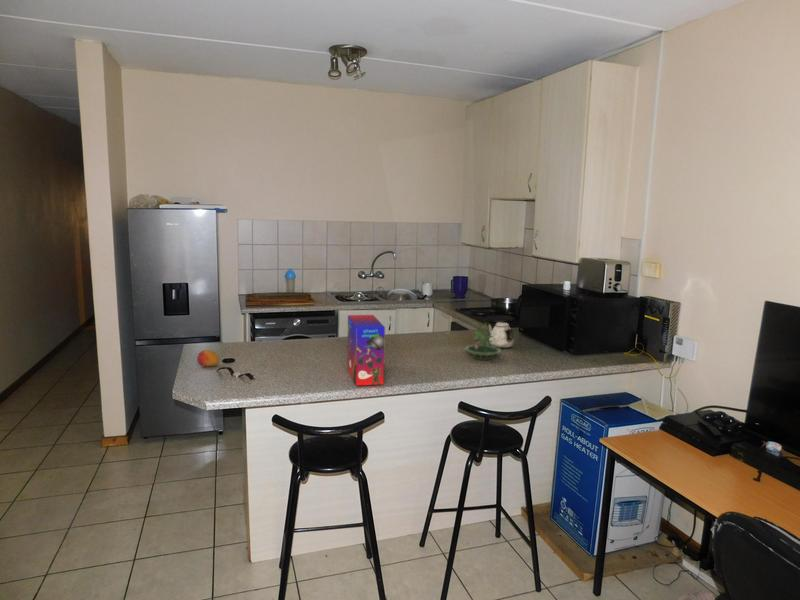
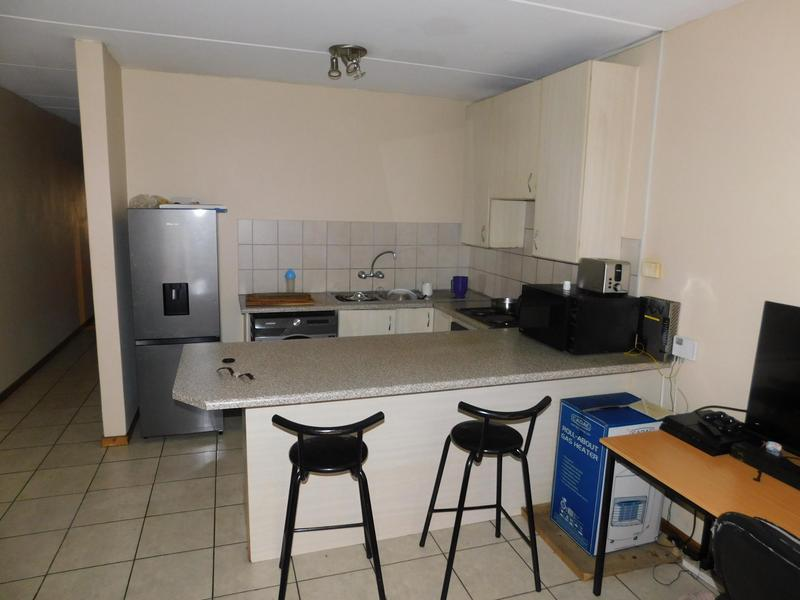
- cereal box (364, 348)
- terrarium (485, 329)
- fruit (208, 358)
- teapot (500, 332)
